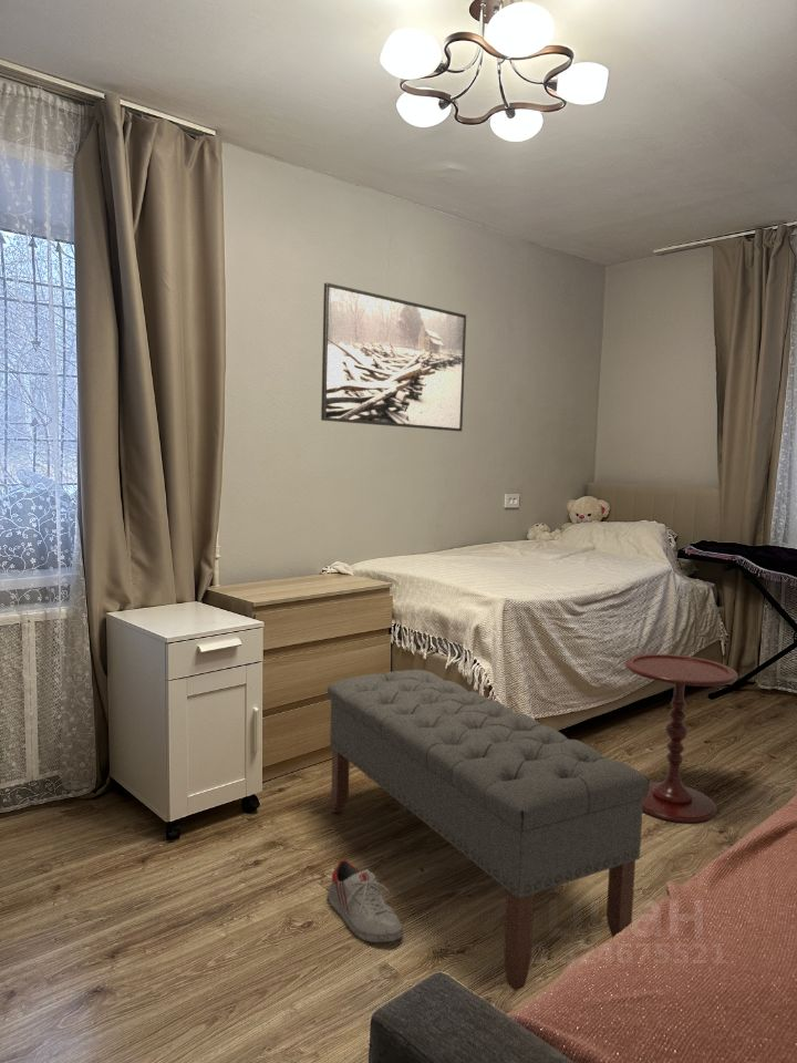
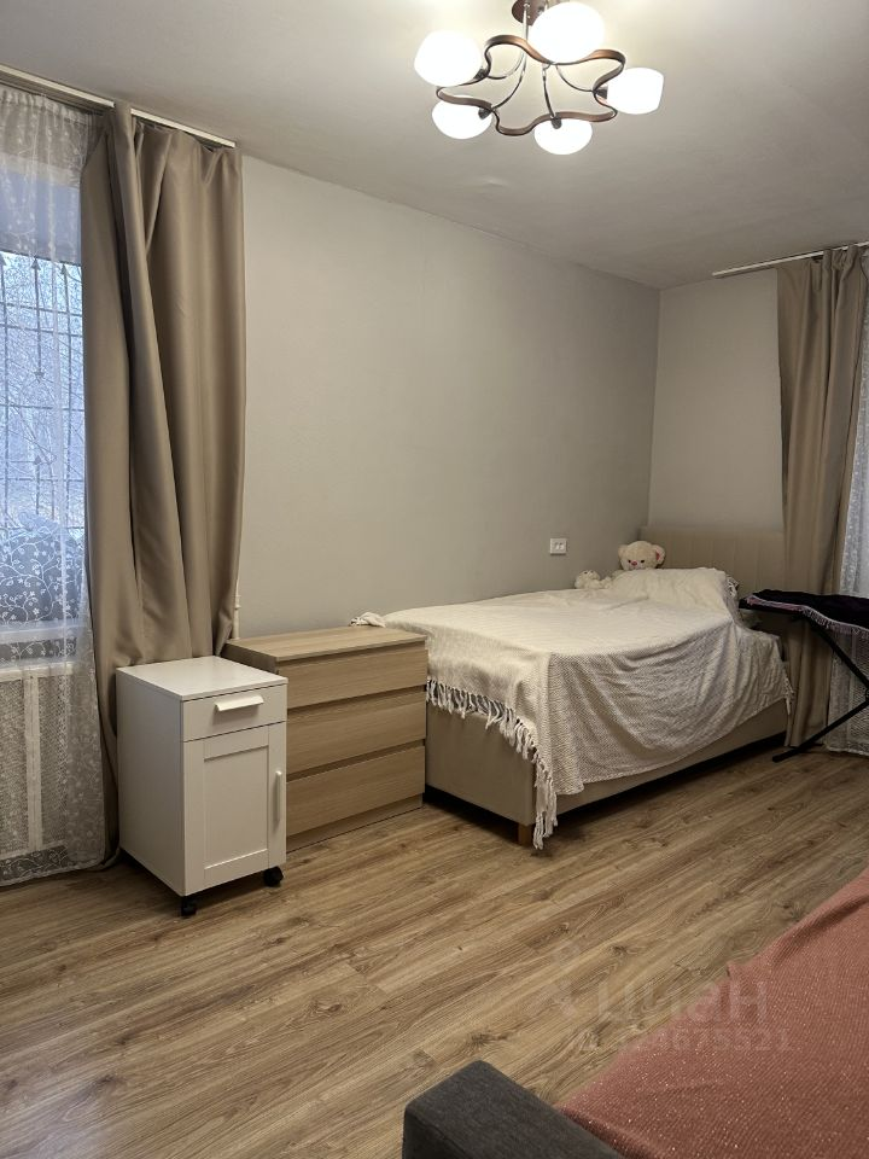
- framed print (398, 363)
- shoe (364, 896)
- bench (460, 791)
- side table (675, 735)
